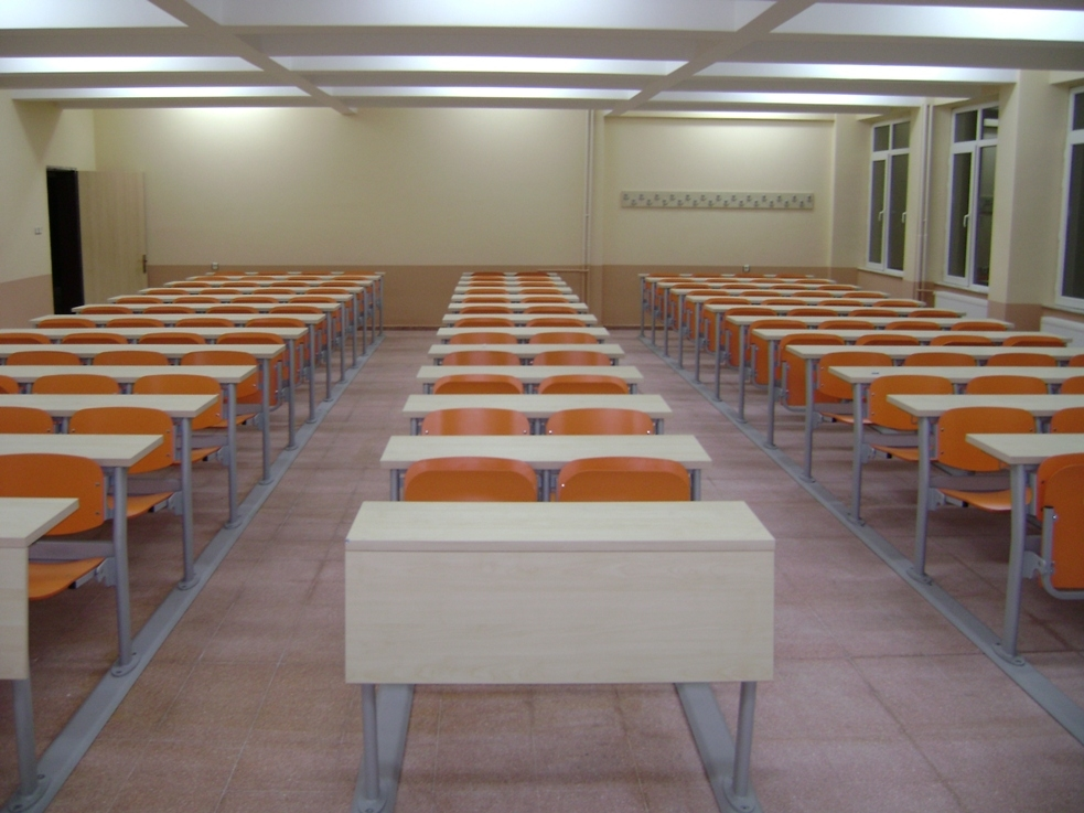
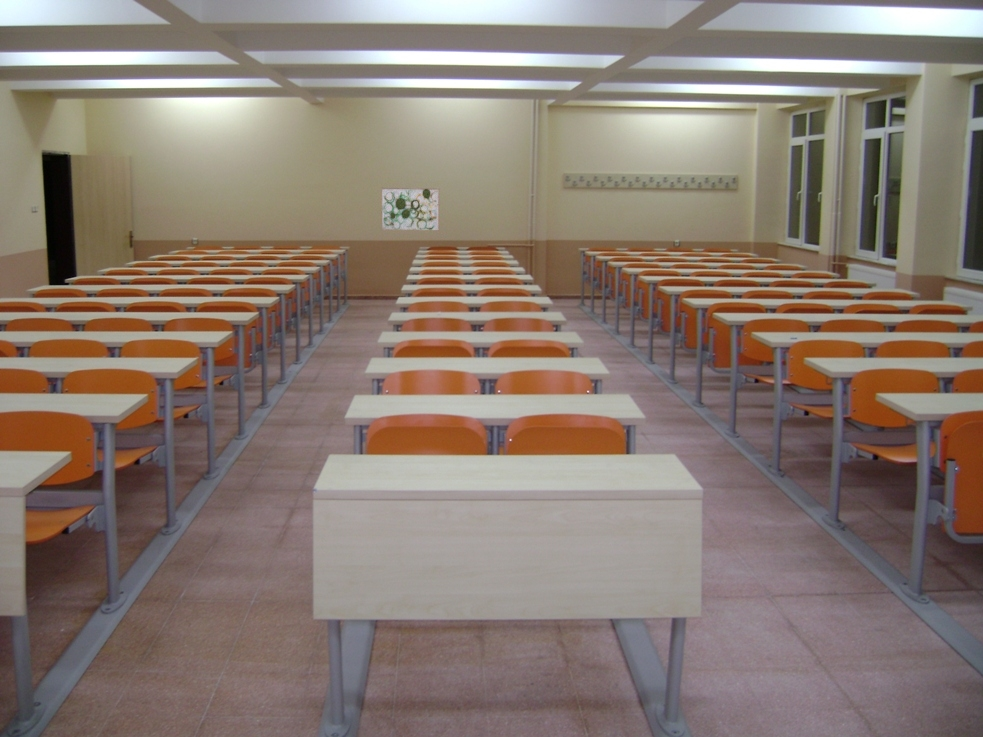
+ wall art (410, 209)
